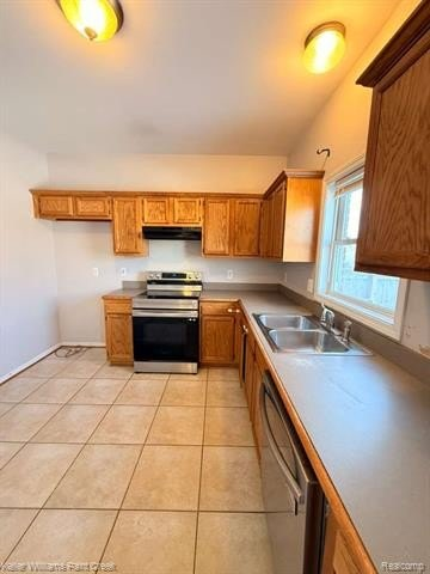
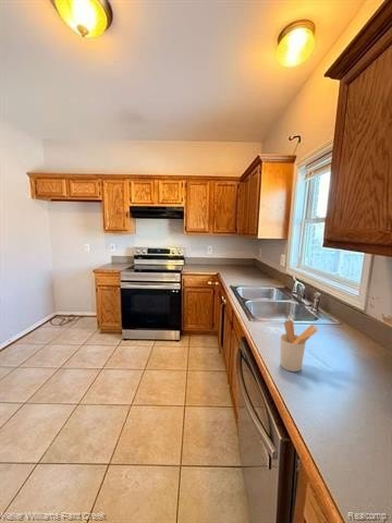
+ utensil holder (298, 345)
